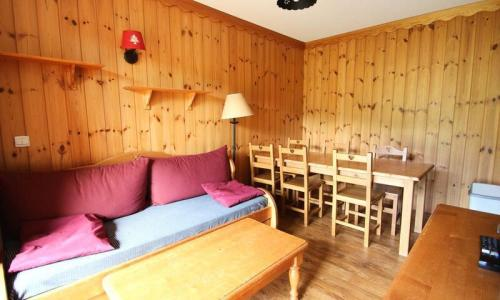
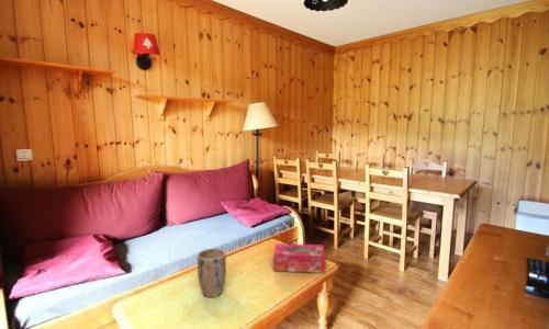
+ tissue box (299, 257)
+ plant pot (212, 272)
